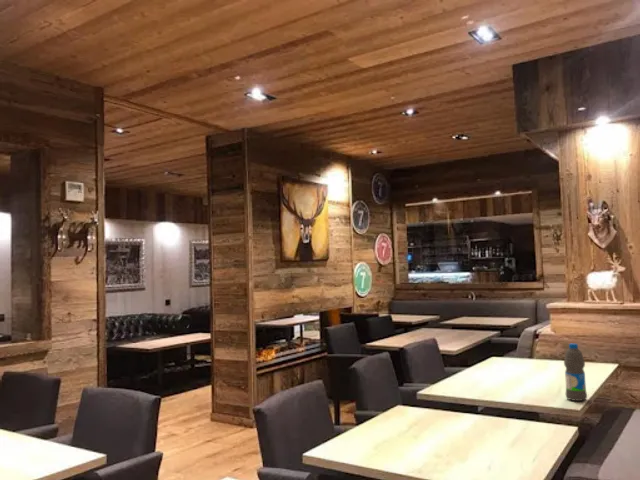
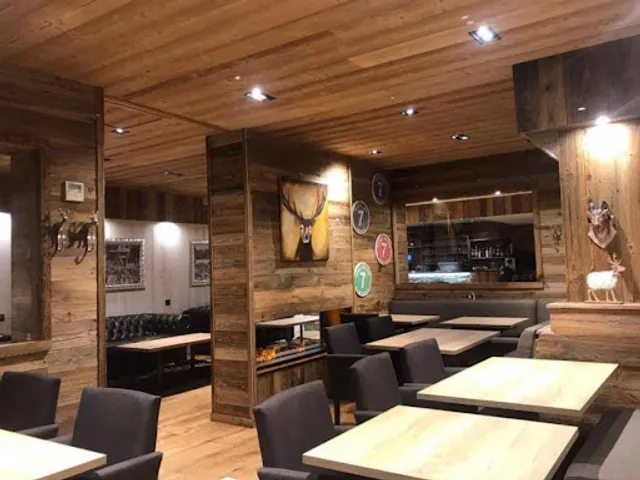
- water bottle (574, 371)
